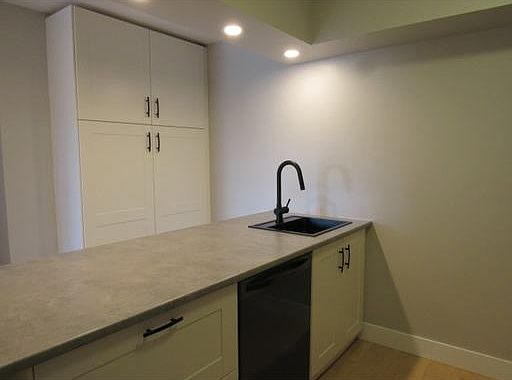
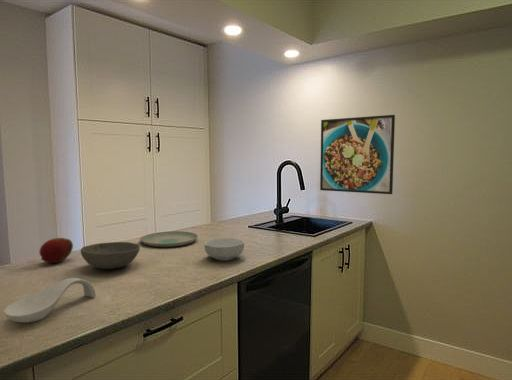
+ bowl (111, 256)
+ cereal bowl (224, 249)
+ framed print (355, 155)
+ plate (169, 239)
+ spoon rest (52, 297)
+ fruit (56, 250)
